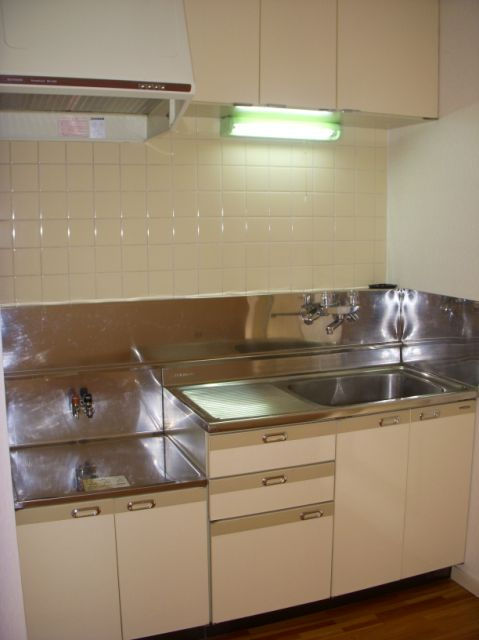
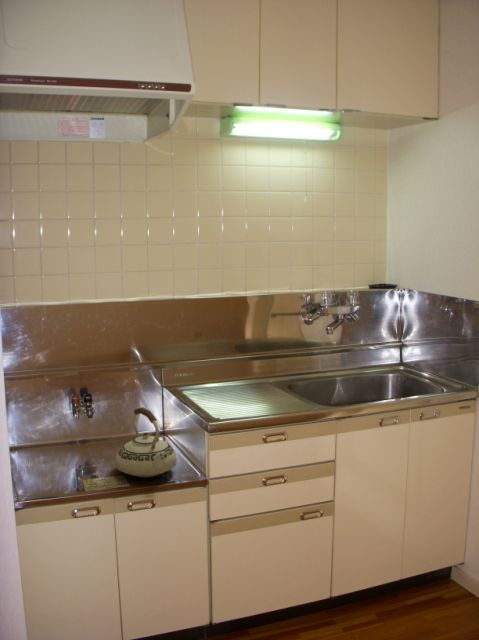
+ teakettle (148, 442)
